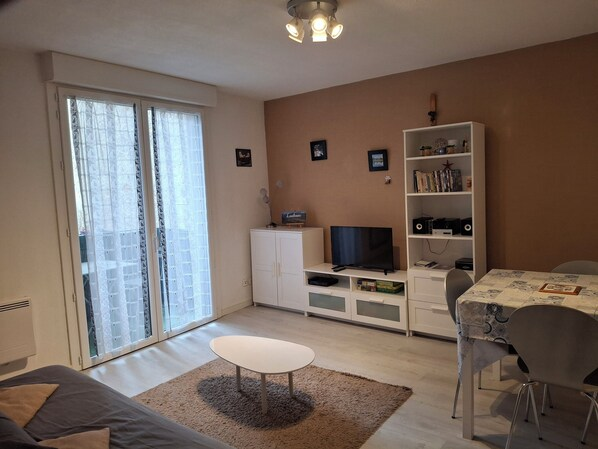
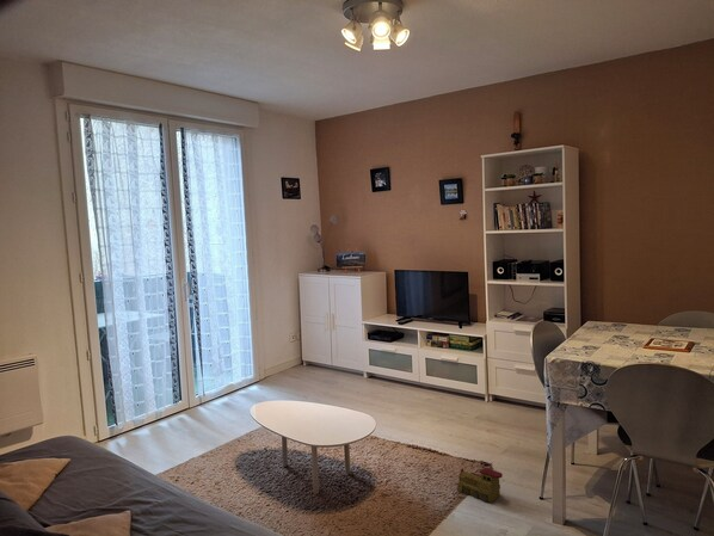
+ toy train (481, 481)
